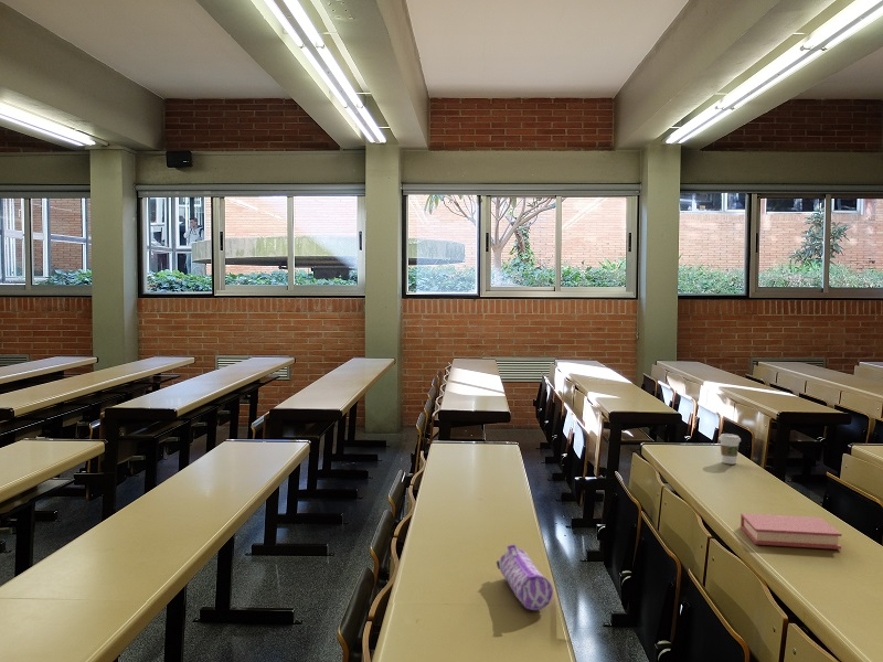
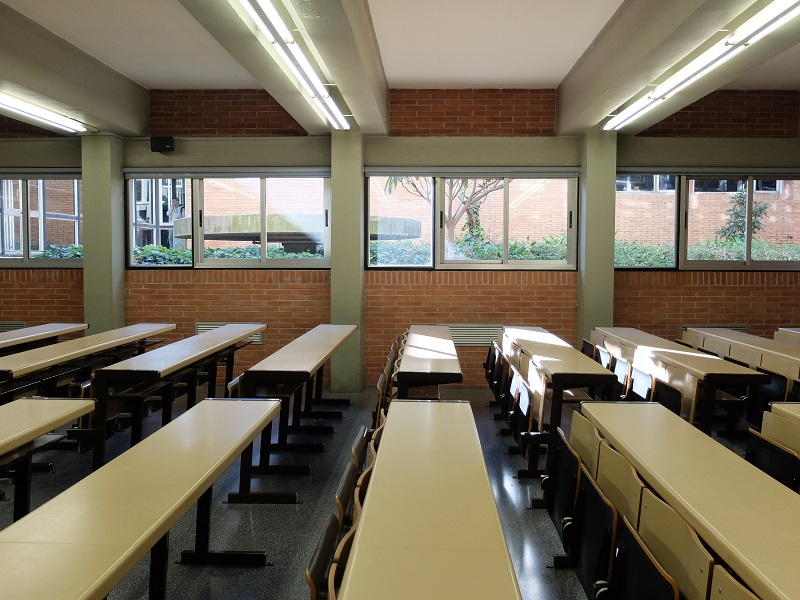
- coffee cup (728, 448)
- pencil case (524, 575)
- book (788, 530)
